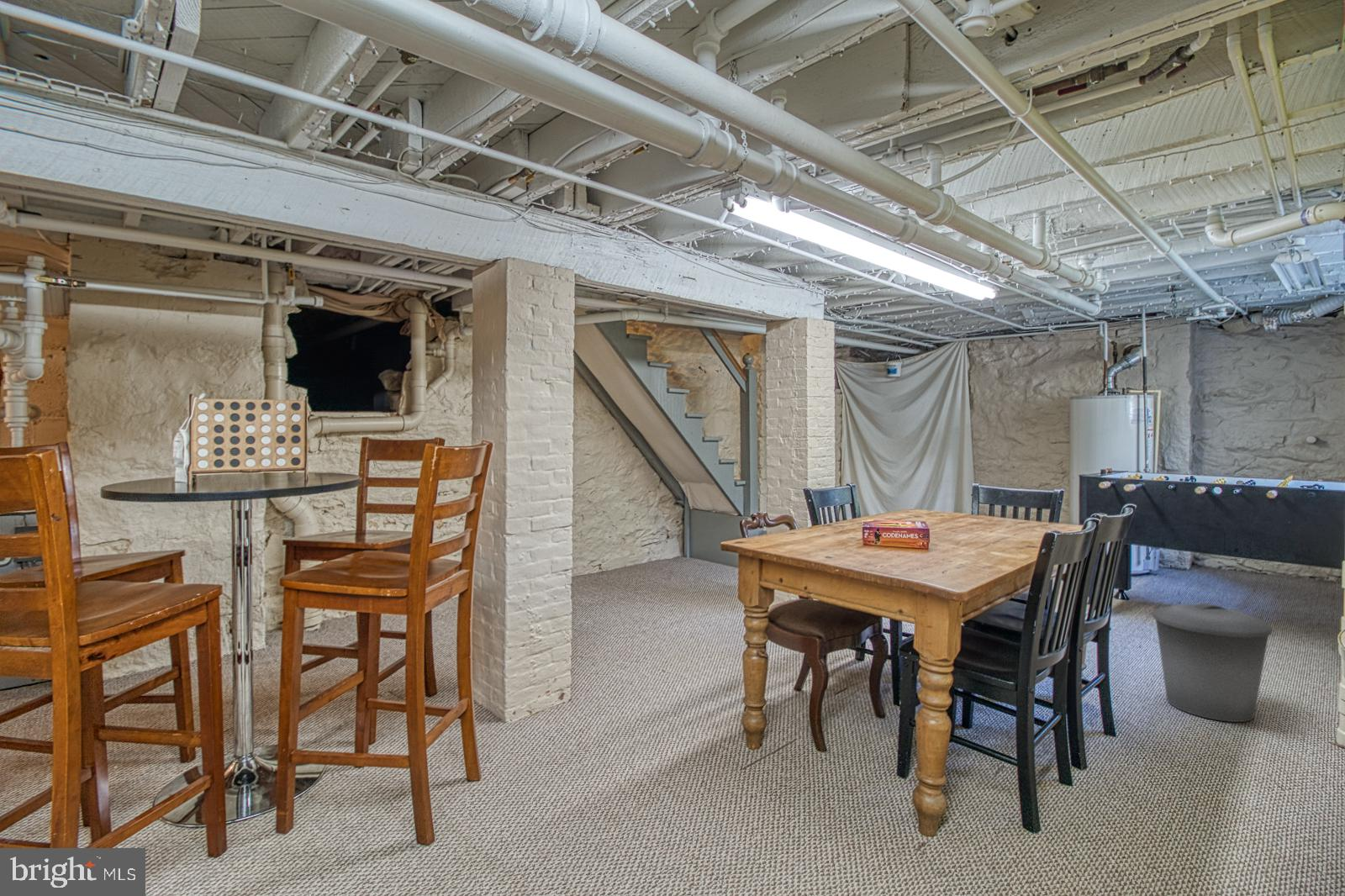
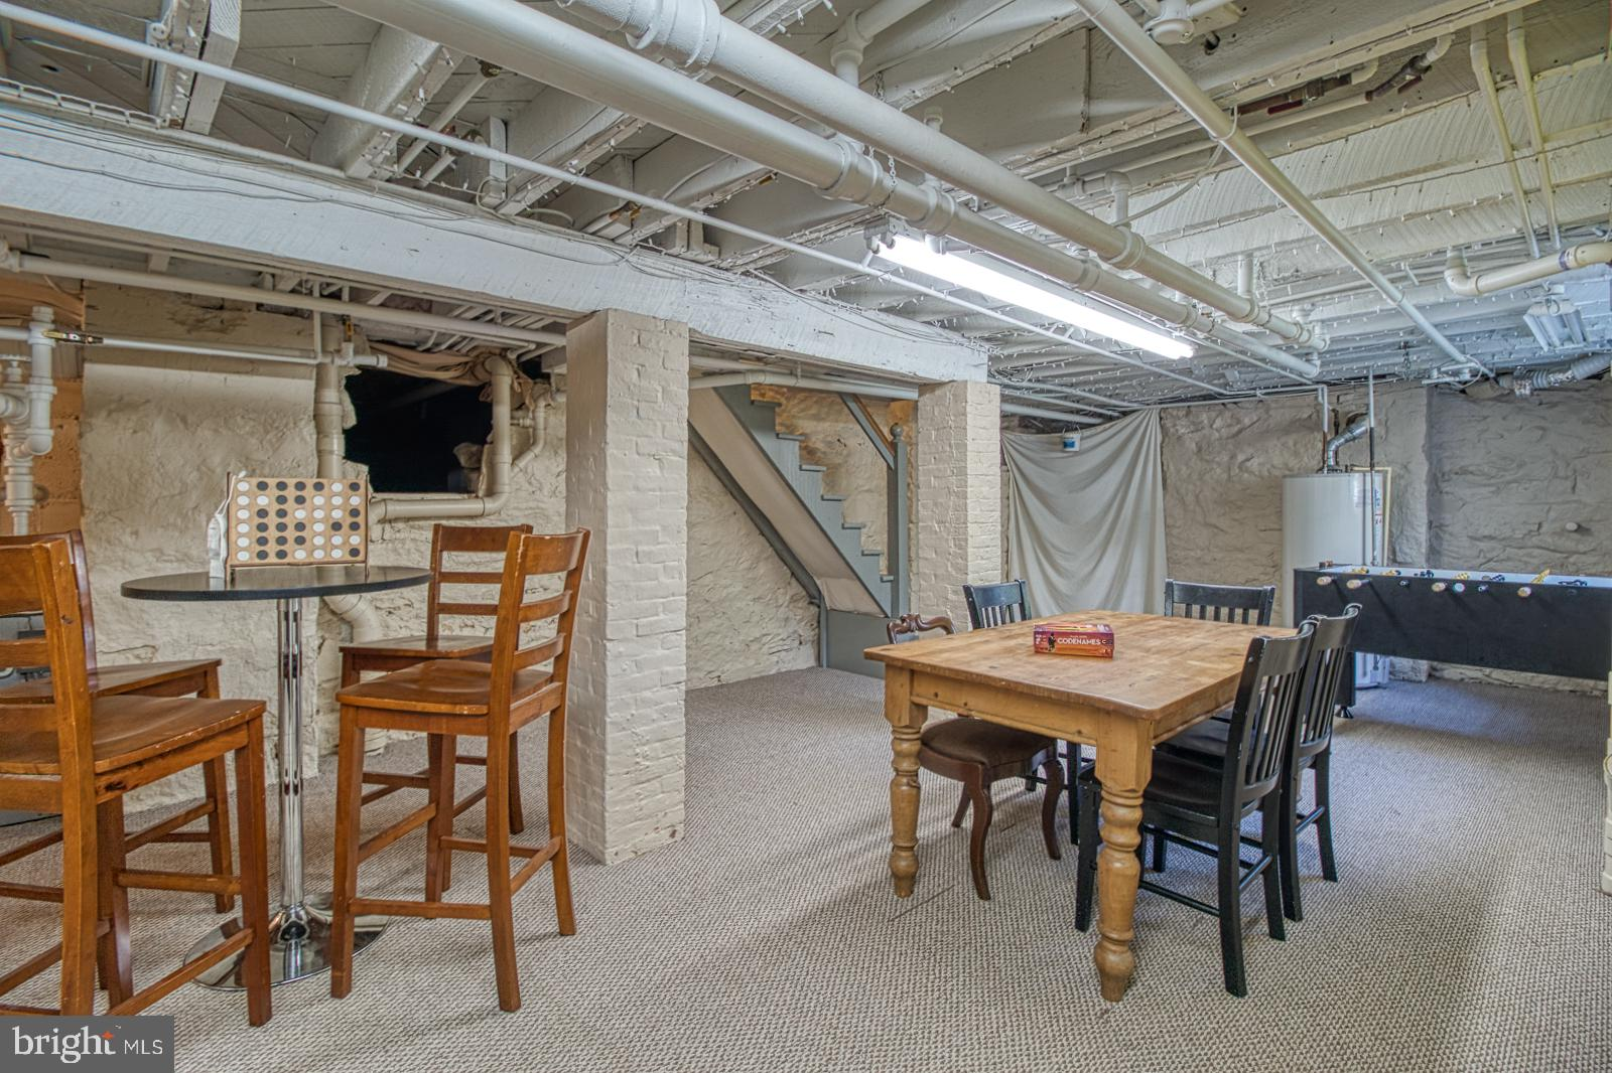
- trash can (1209, 656)
